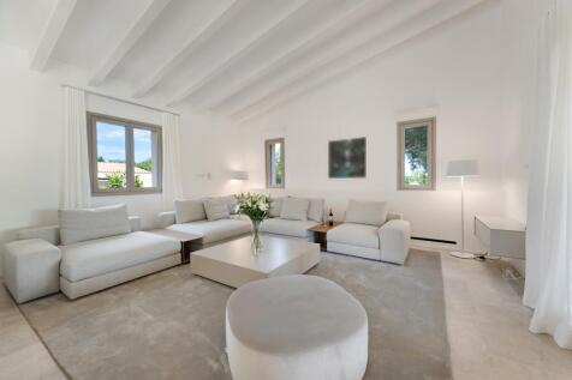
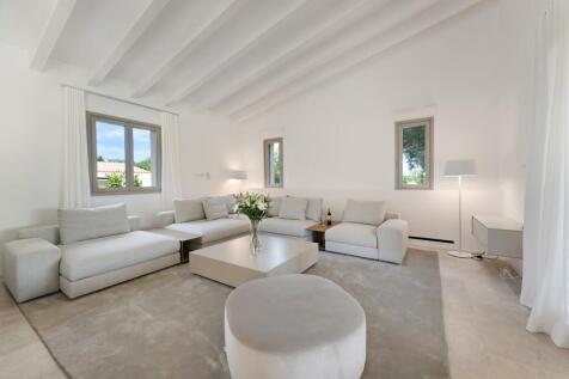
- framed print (346, 158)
